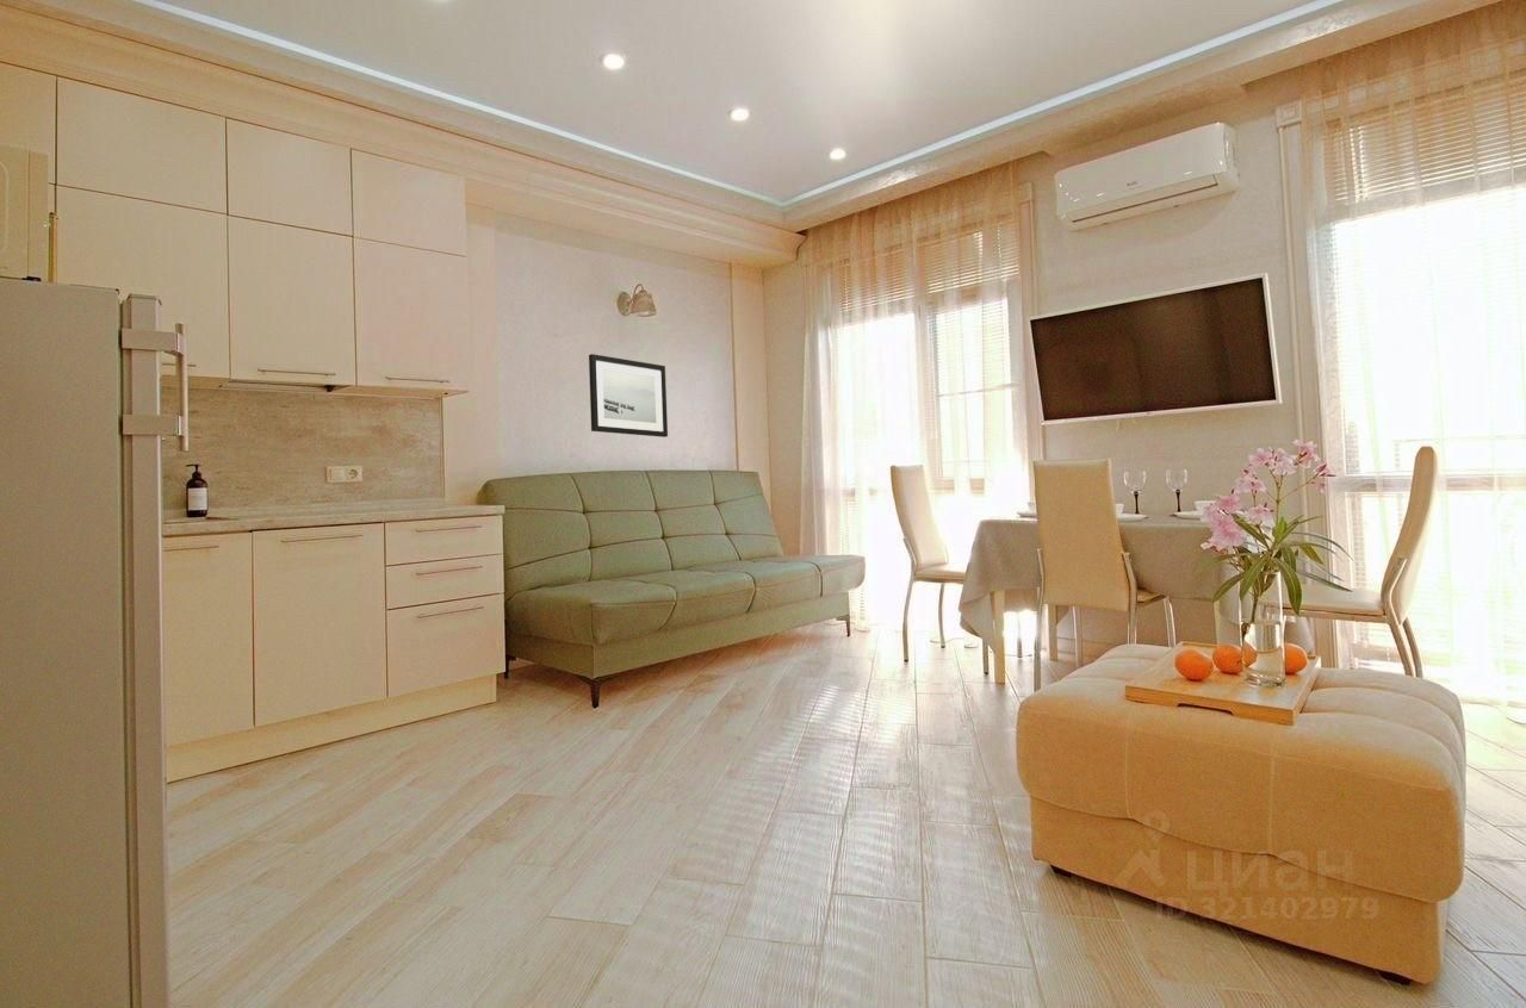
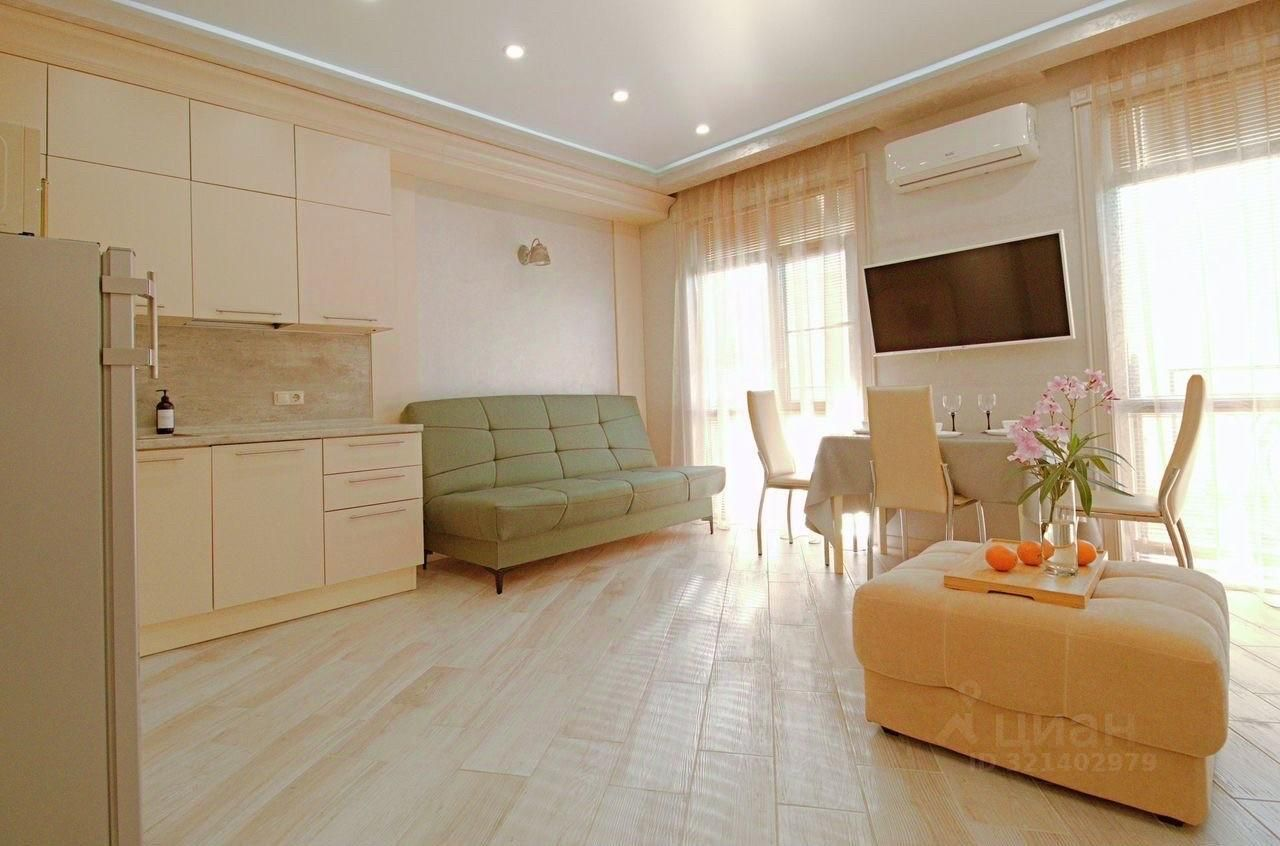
- wall art (629, 397)
